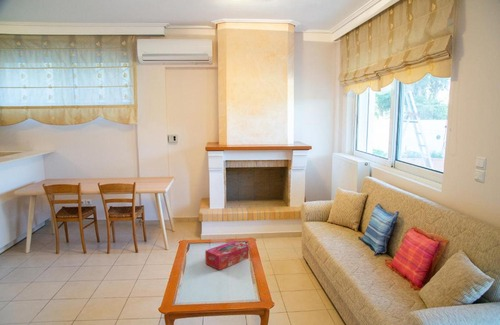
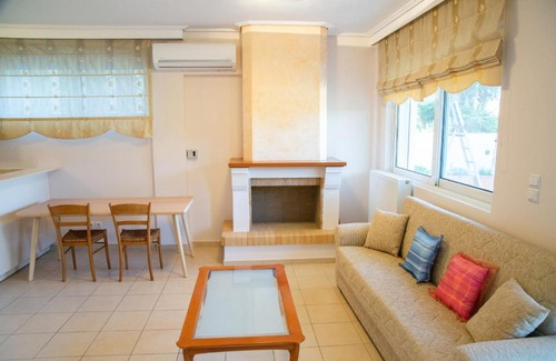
- tissue box (227, 254)
